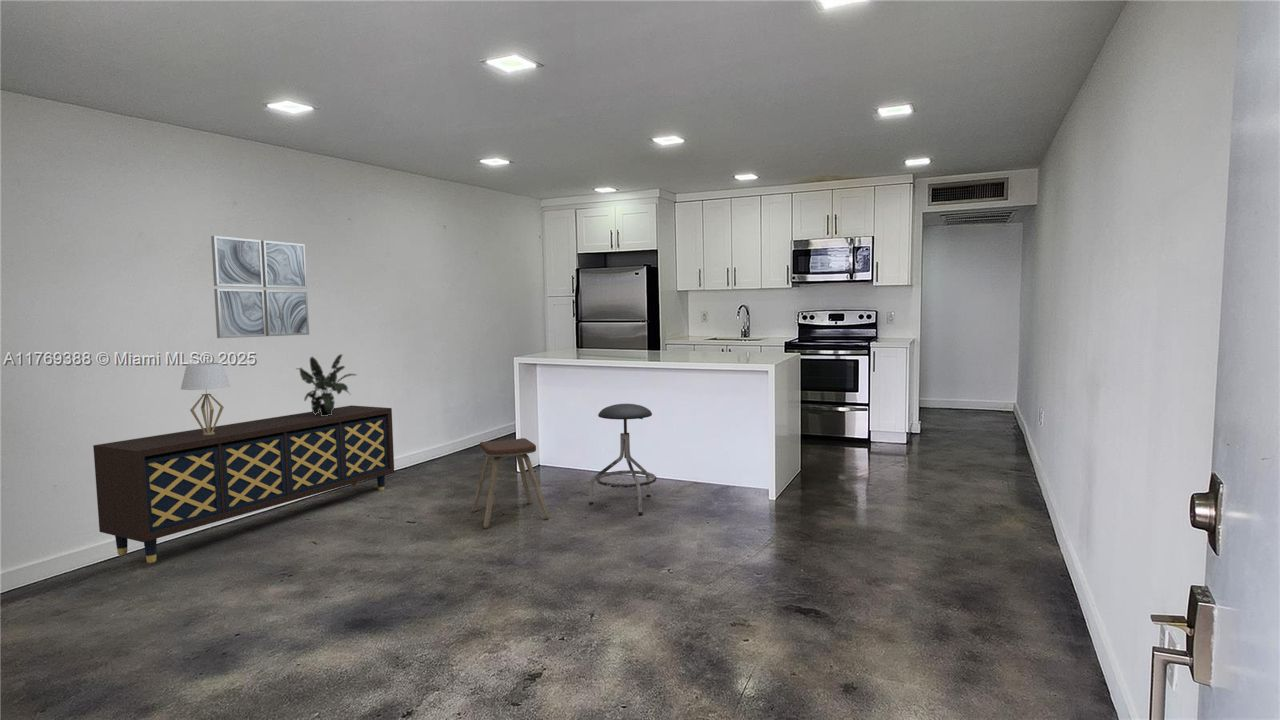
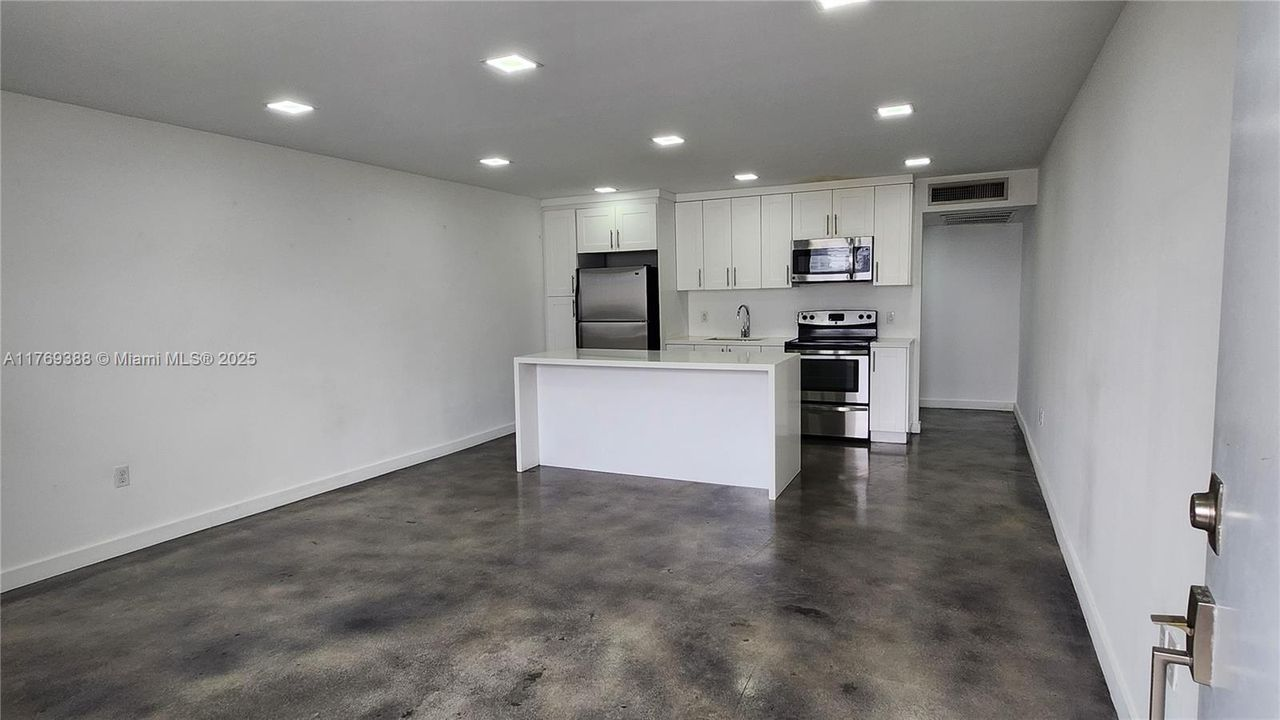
- music stool (496, 479)
- potted plant (328, 384)
- table lamp (206, 398)
- sideboard (267, 471)
- stool (627, 455)
- wall art (263, 290)
